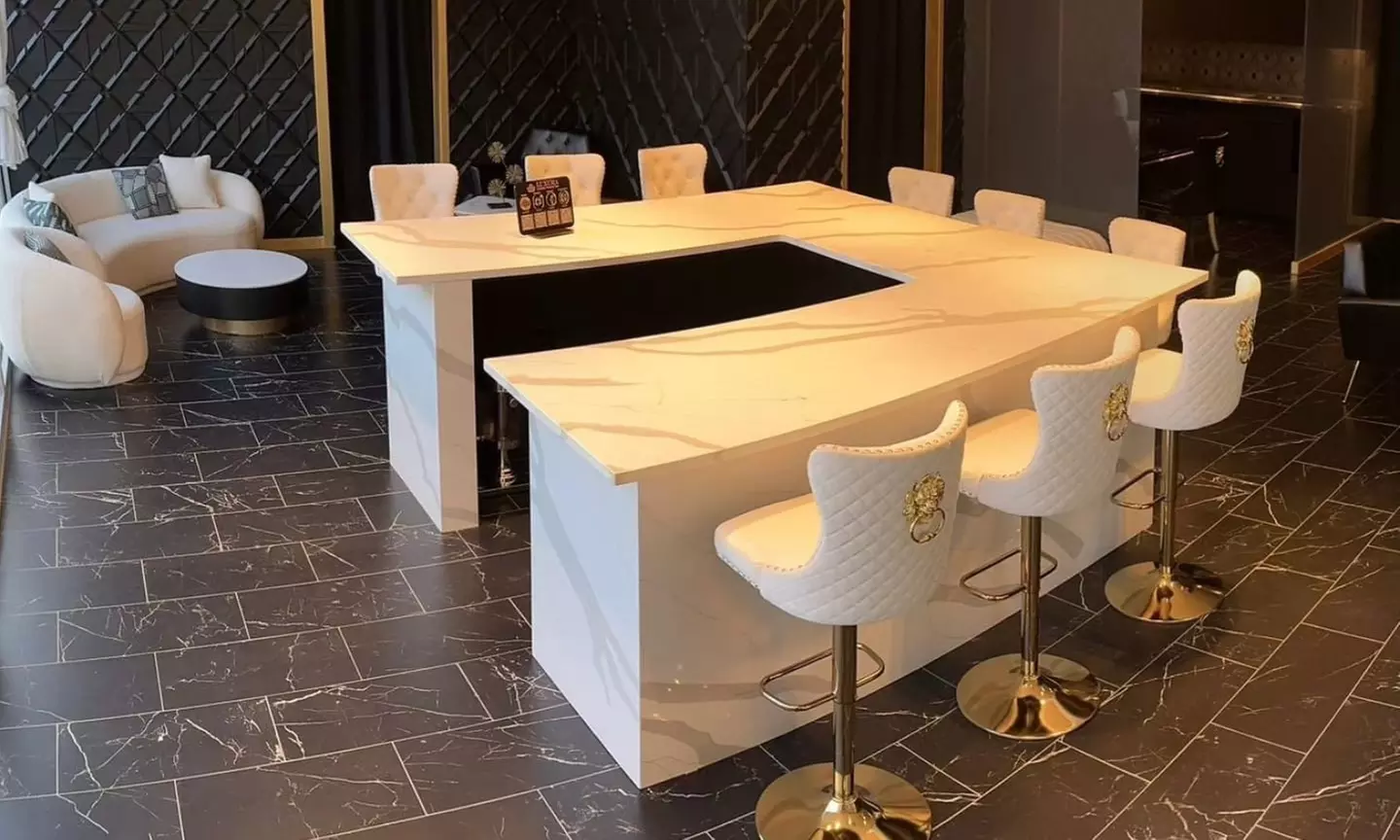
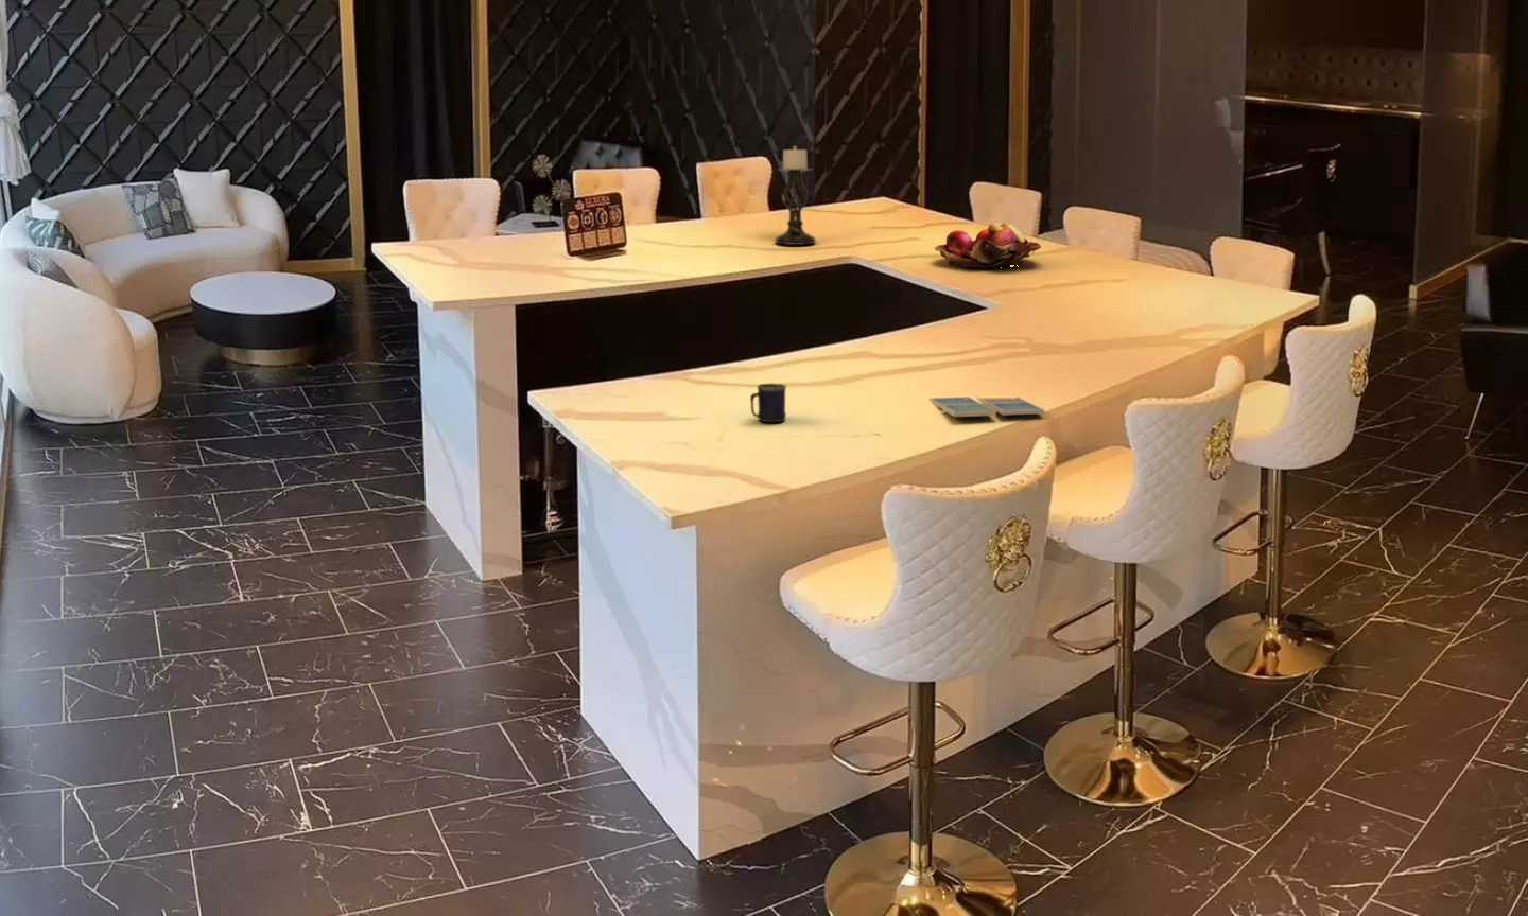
+ candle holder (795, 194)
+ drink coaster (984, 405)
+ fruit basket (989, 244)
+ mug (767, 402)
